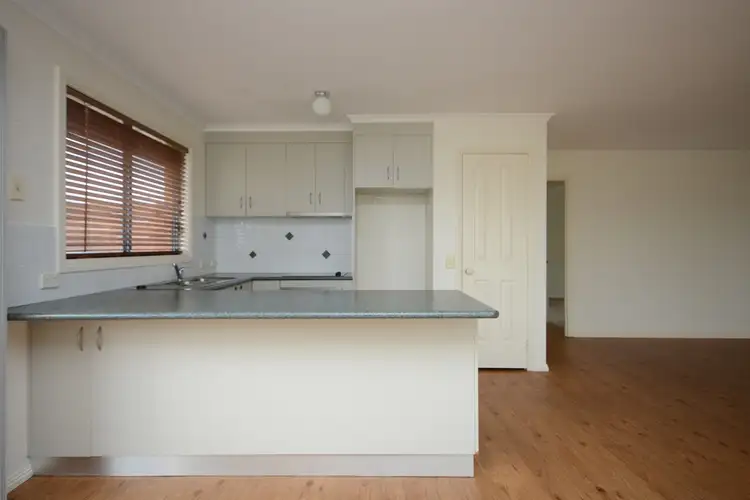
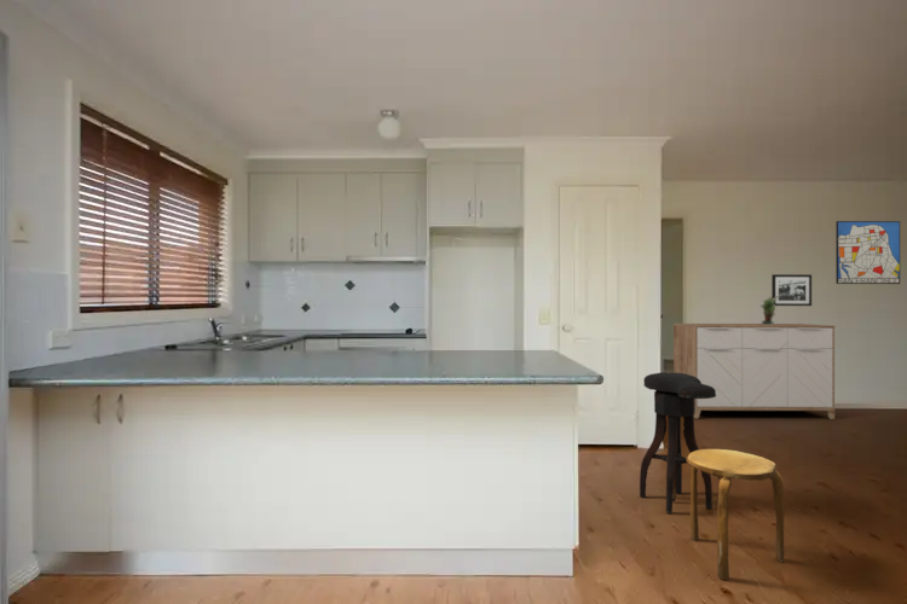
+ sideboard (751, 368)
+ stool (727, 509)
+ potted plant (770, 309)
+ wall art (867, 252)
+ picture frame (791, 290)
+ stool (677, 440)
